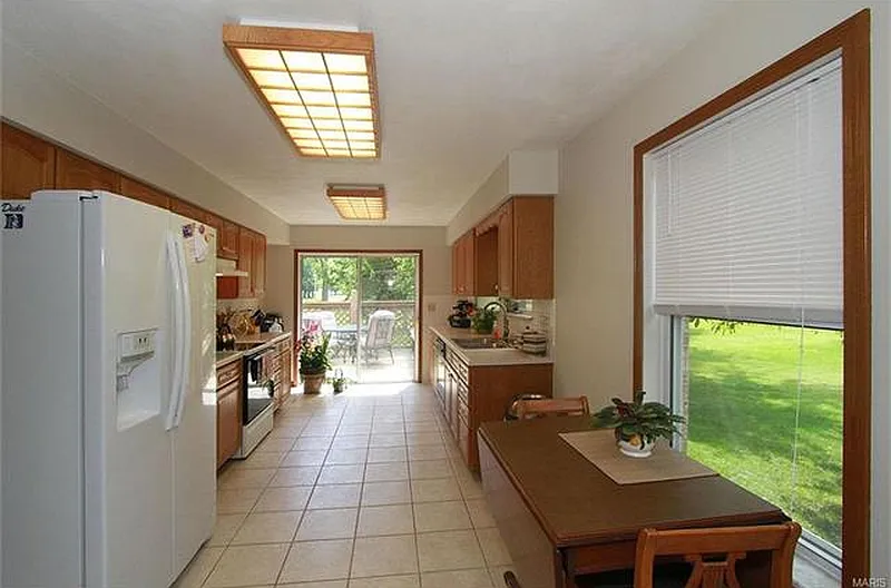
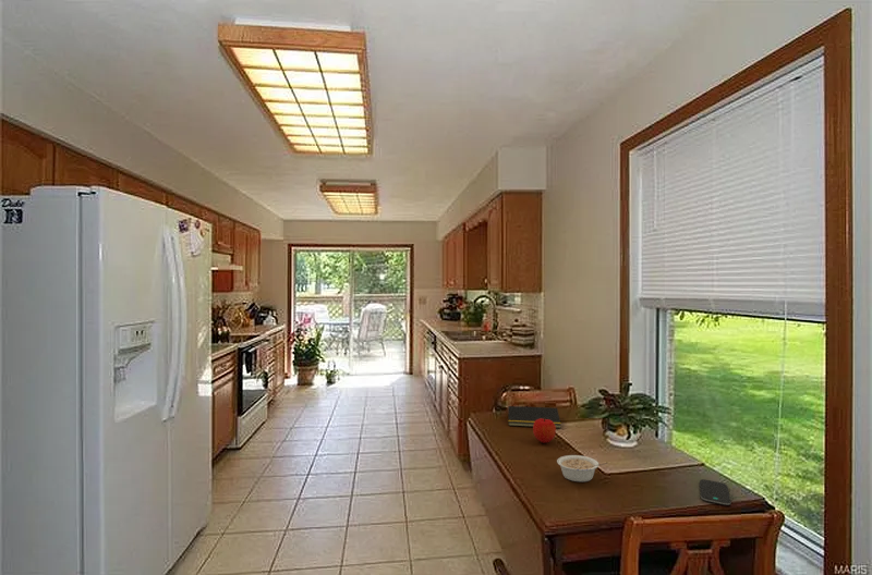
+ notepad (533, 416)
+ fruit (544, 429)
+ legume (579, 467)
+ smartphone (714, 491)
